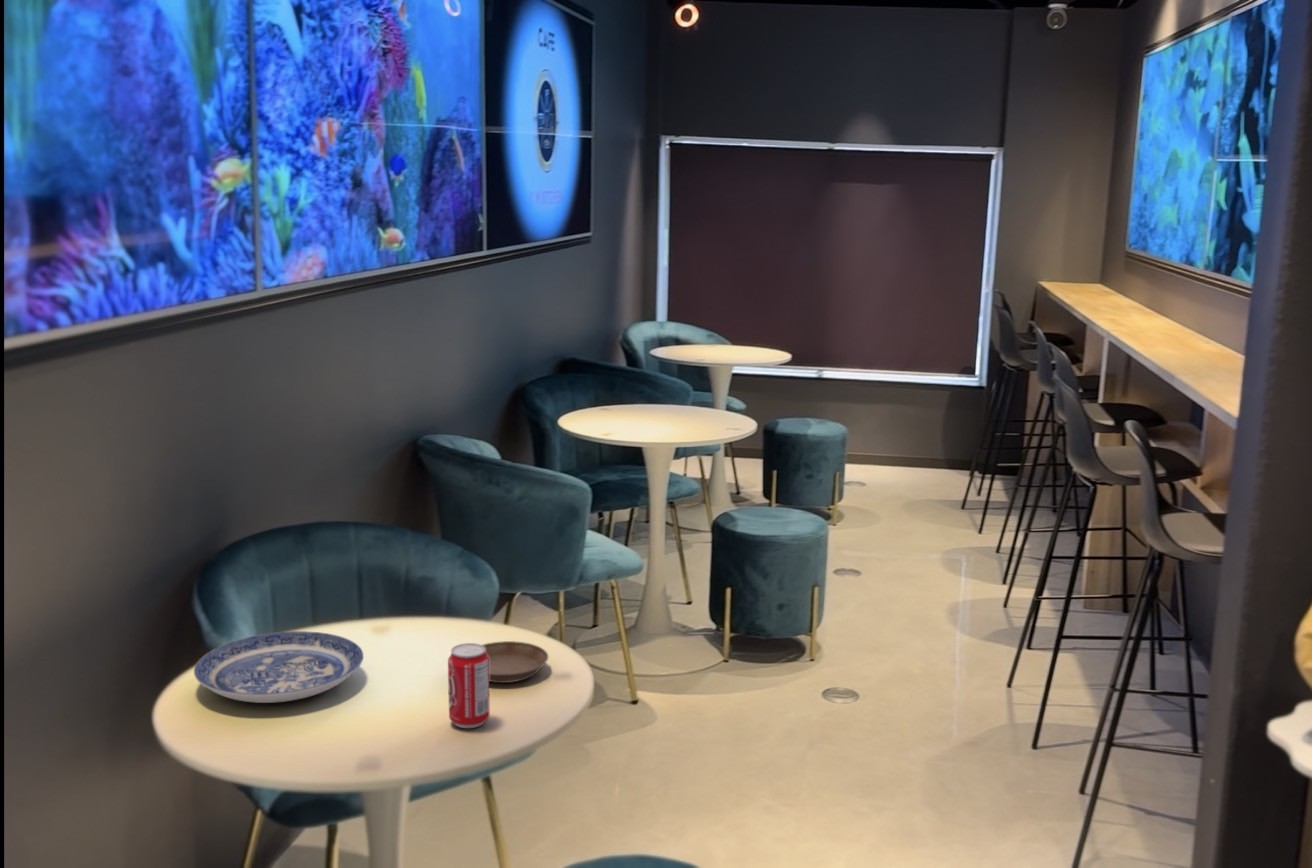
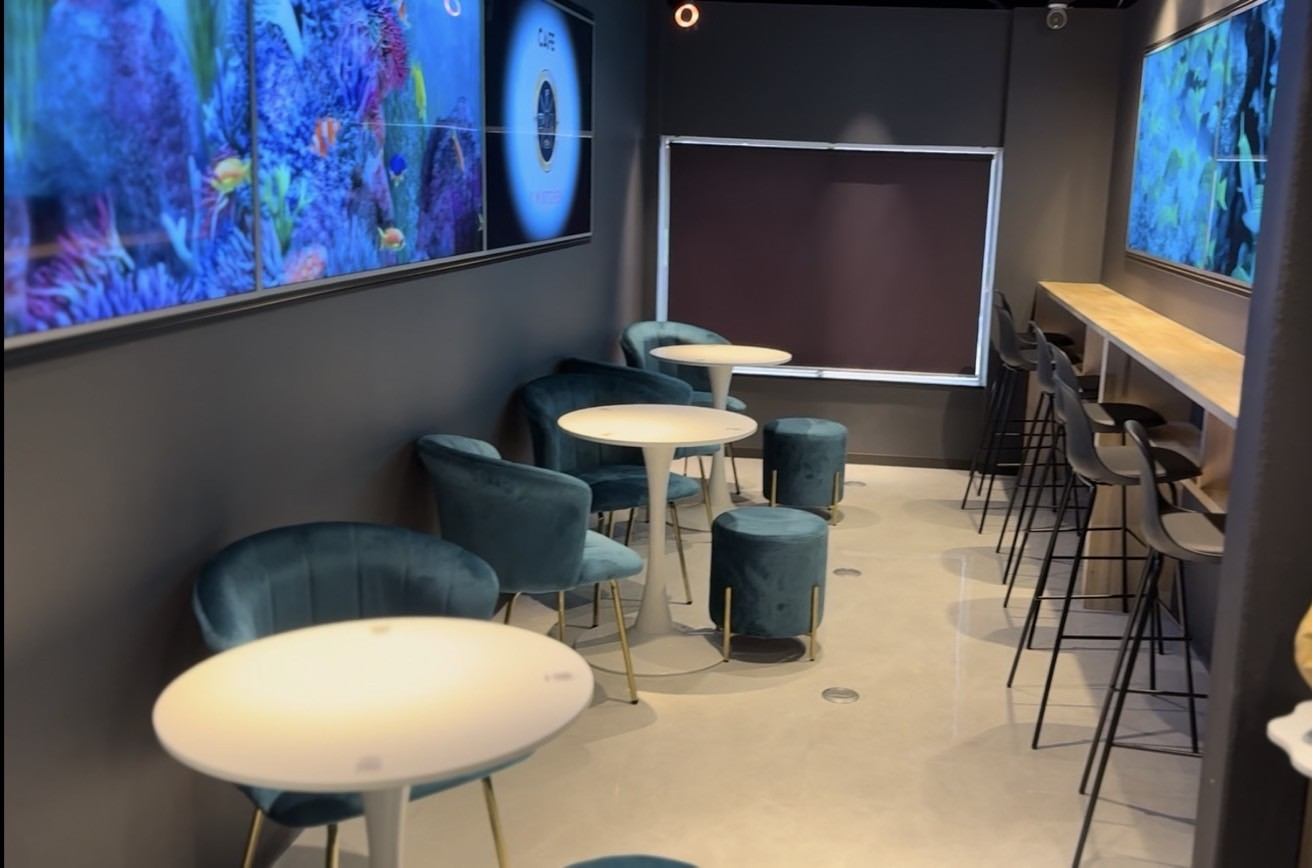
- plate (280, 671)
- beverage can (468, 685)
- saucer (505, 664)
